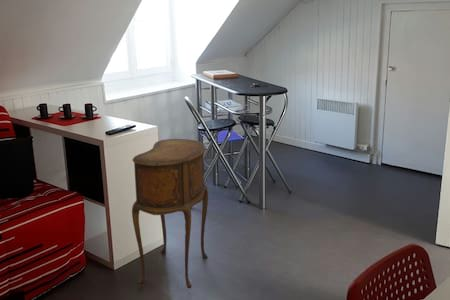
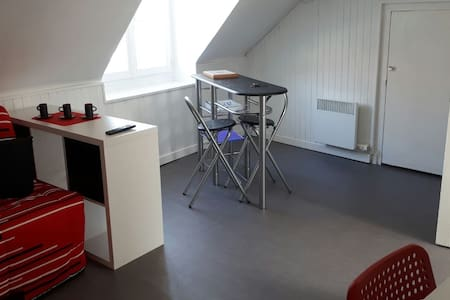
- side table (174, 211)
